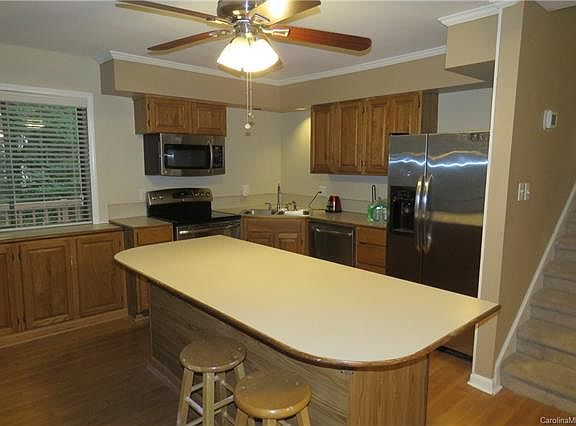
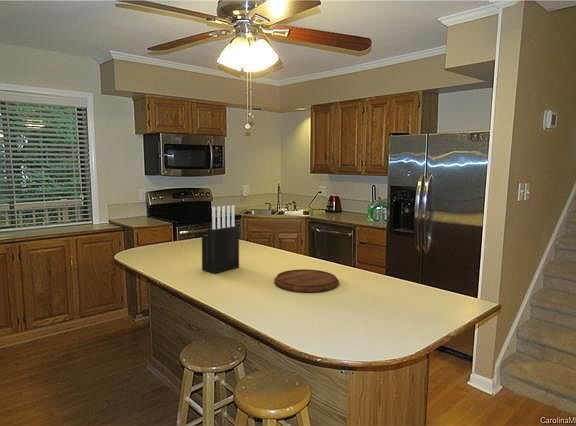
+ cutting board (306, 279)
+ knife block (219, 237)
